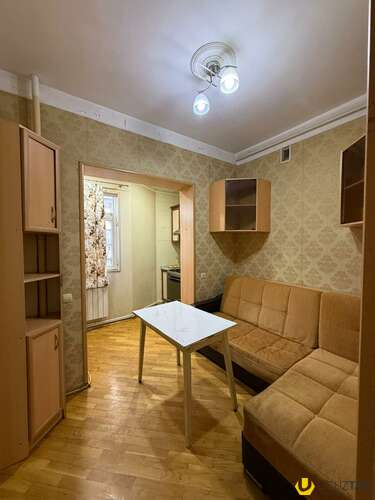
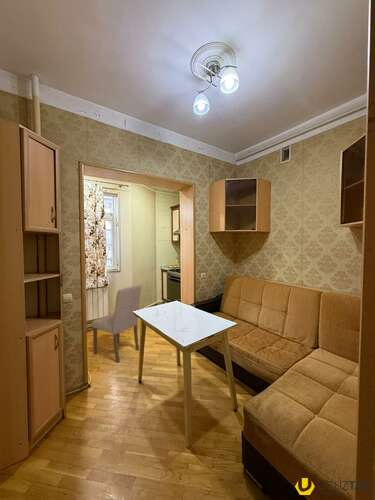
+ dining chair (117, 318)
